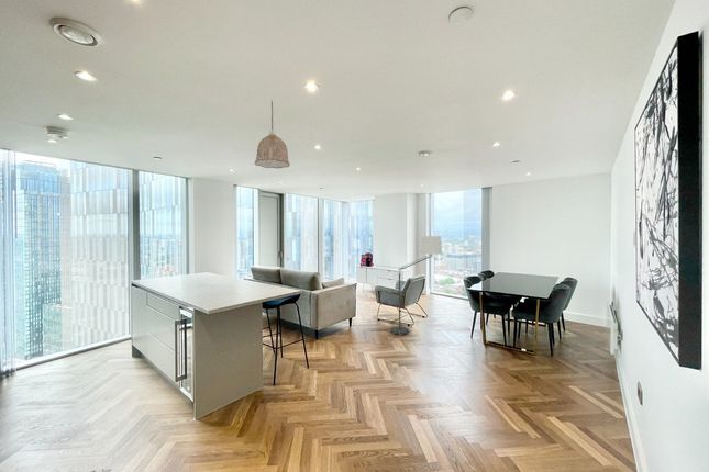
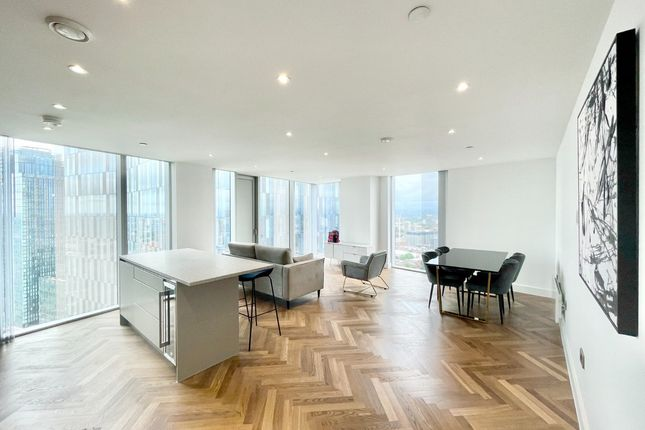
- pendant lamp (272, 132)
- floor lamp (399, 284)
